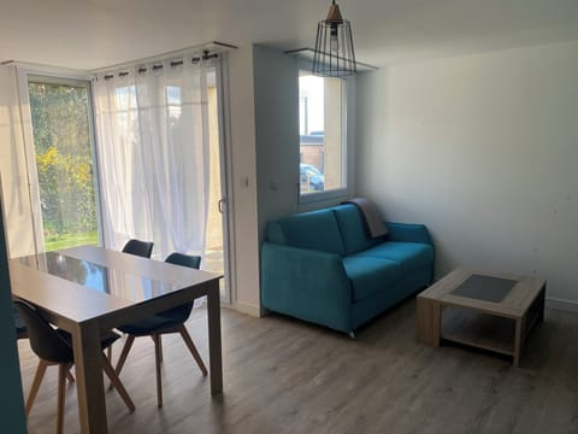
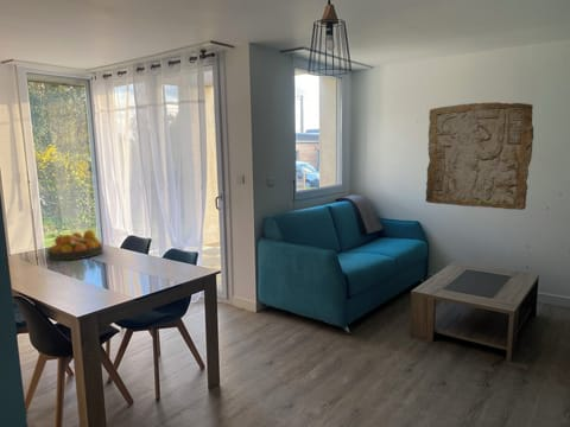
+ fruit bowl (75, 242)
+ stone relief (475, 155)
